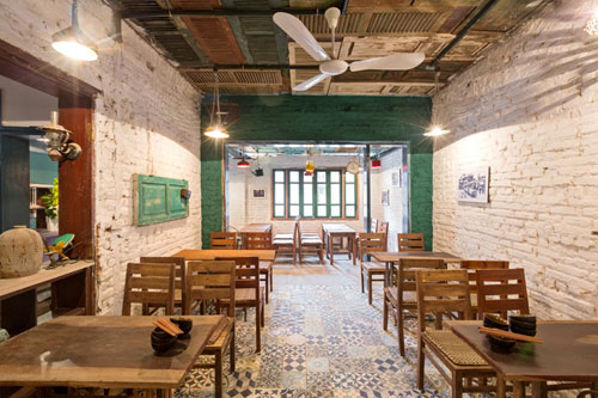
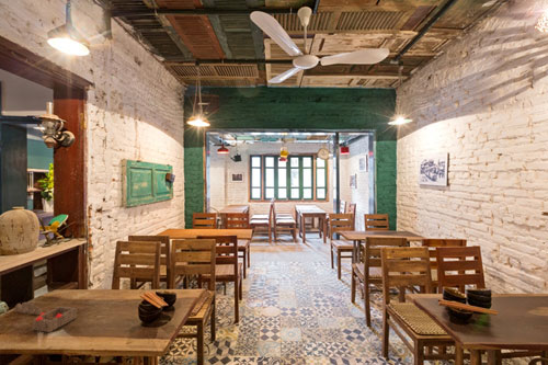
+ board game (32, 312)
